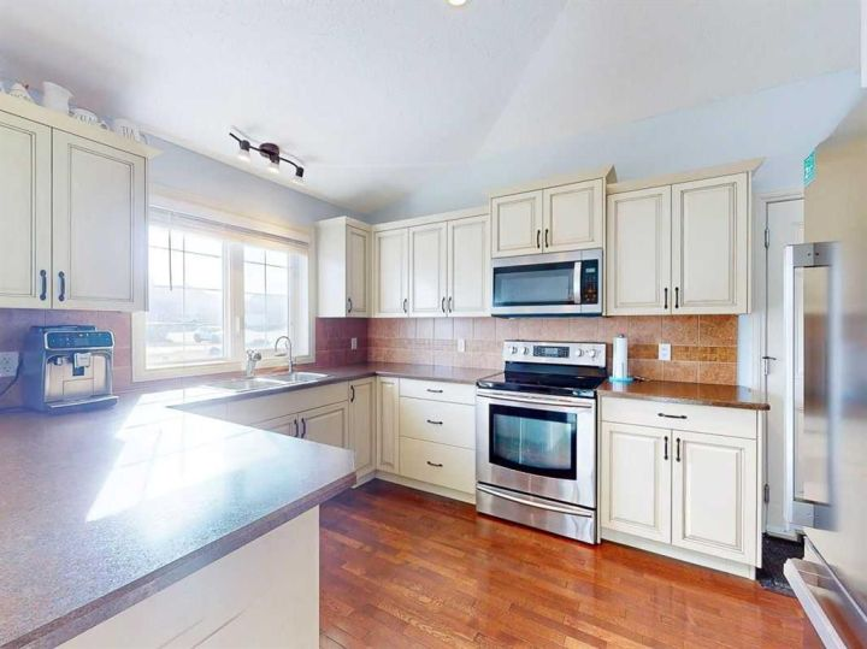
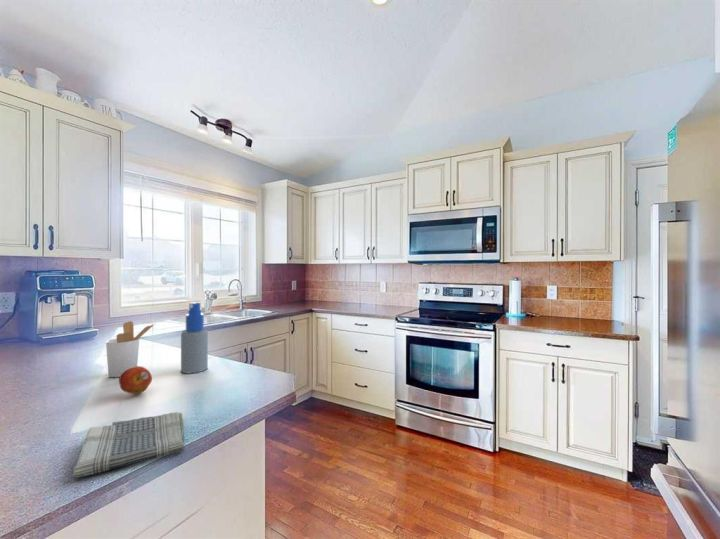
+ dish towel (136, 436)
+ spray bottle (194, 335)
+ fruit (136, 380)
+ utensil holder (131, 347)
